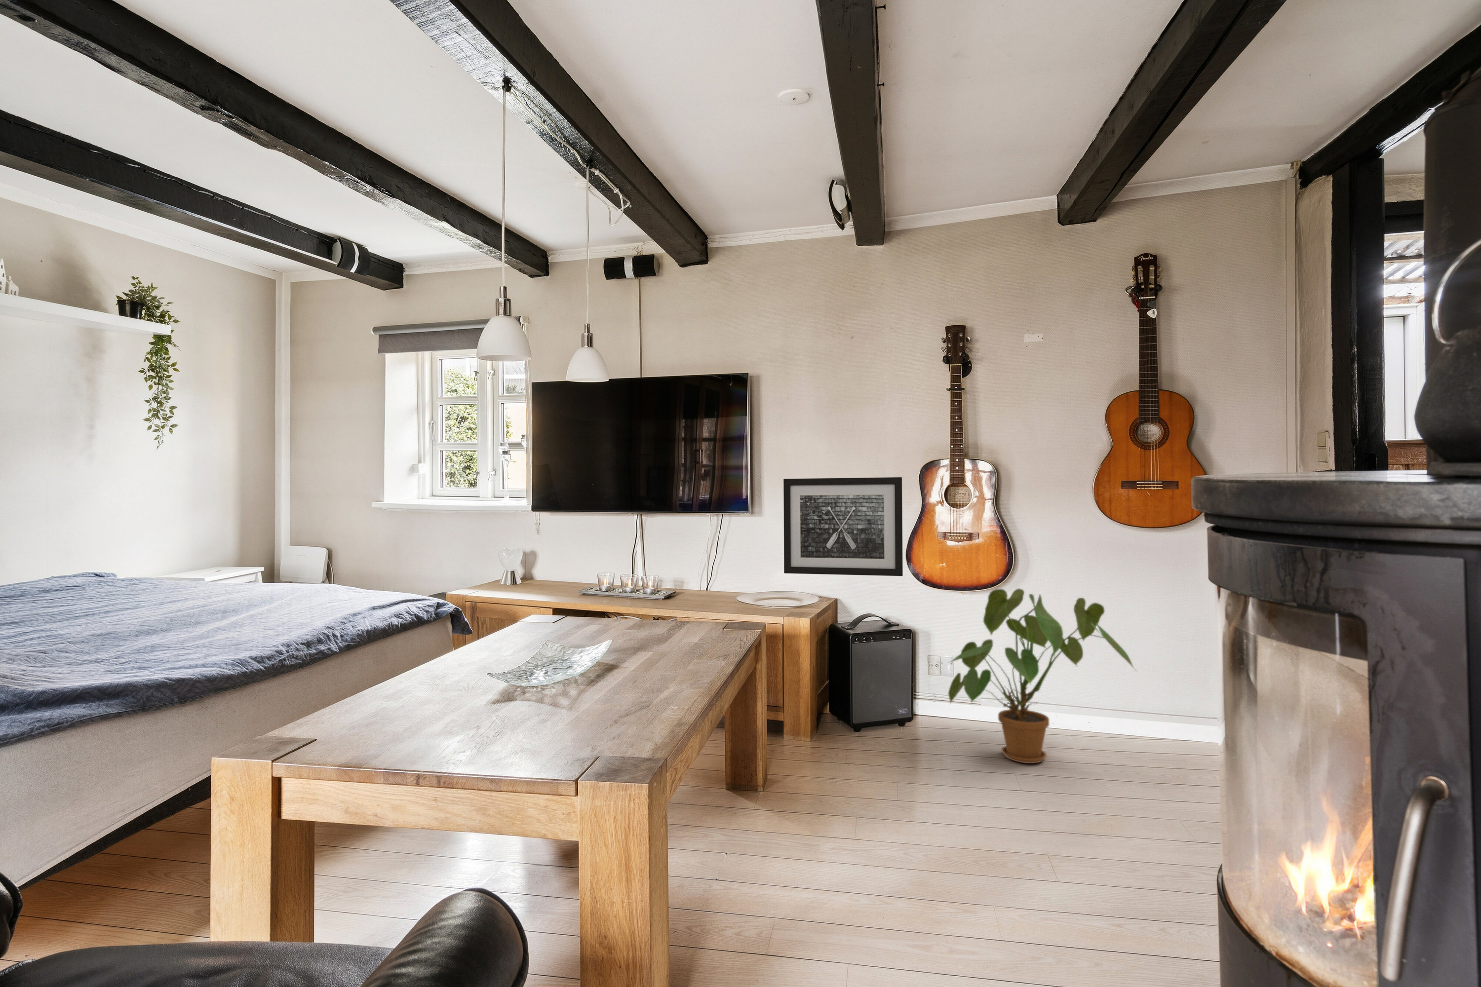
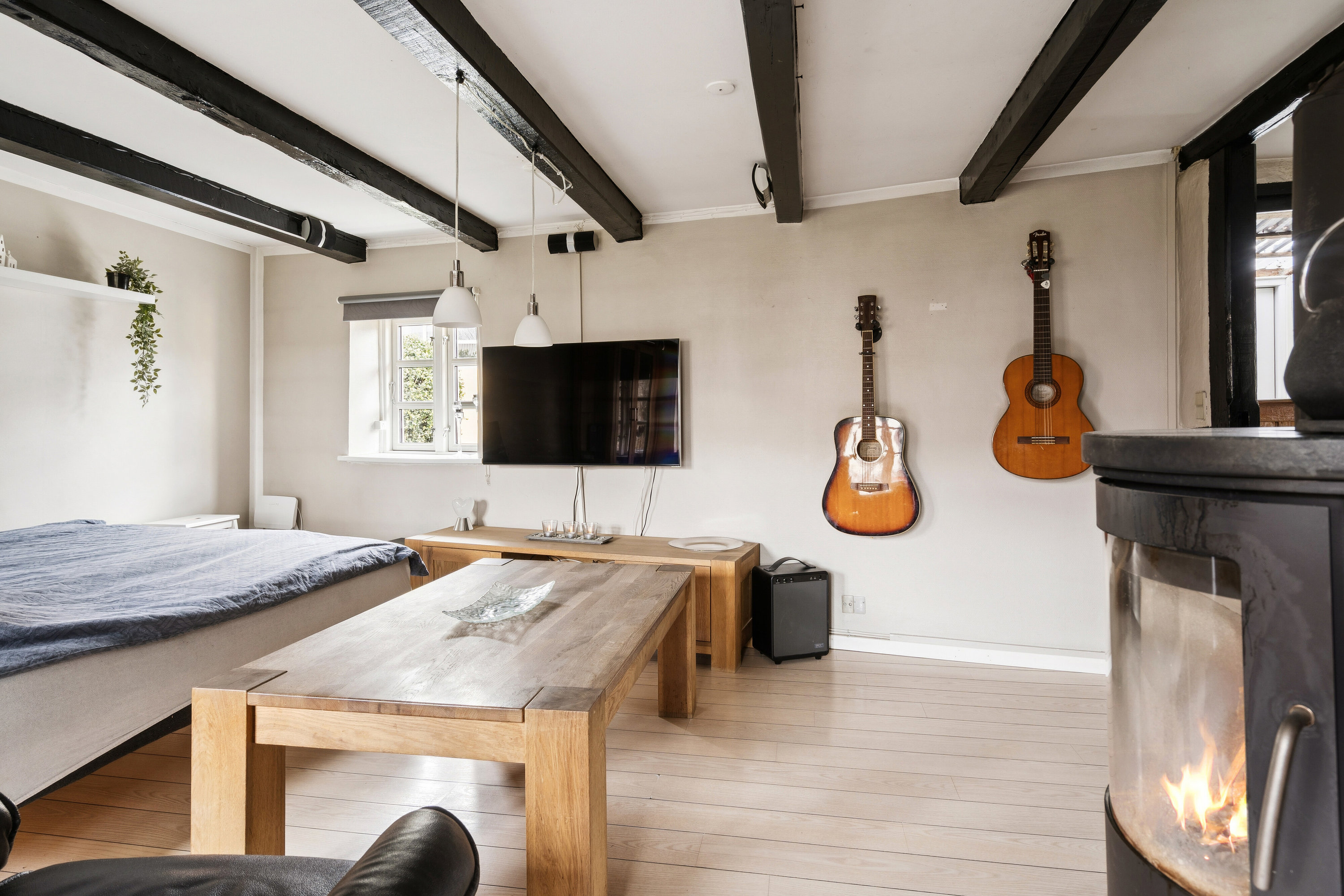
- house plant (1035, 670)
- wall art (842, 527)
